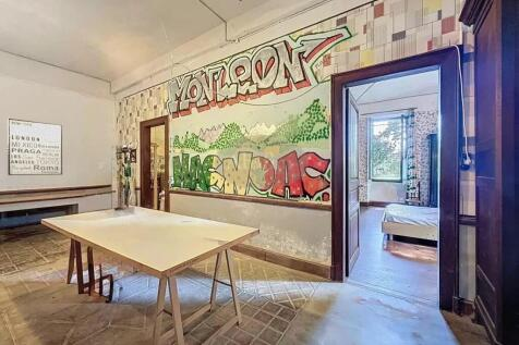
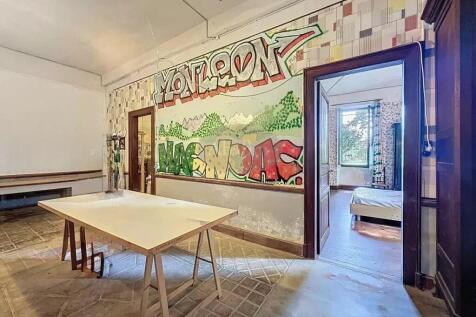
- wall art (36, 148)
